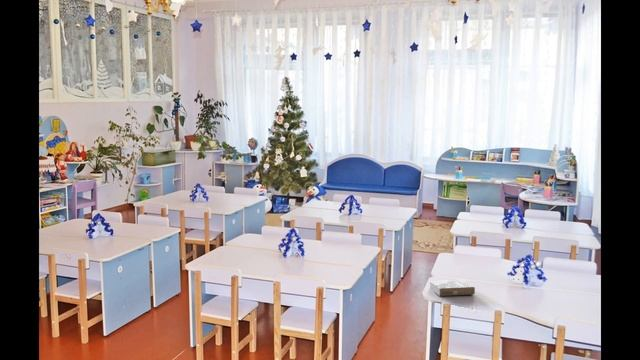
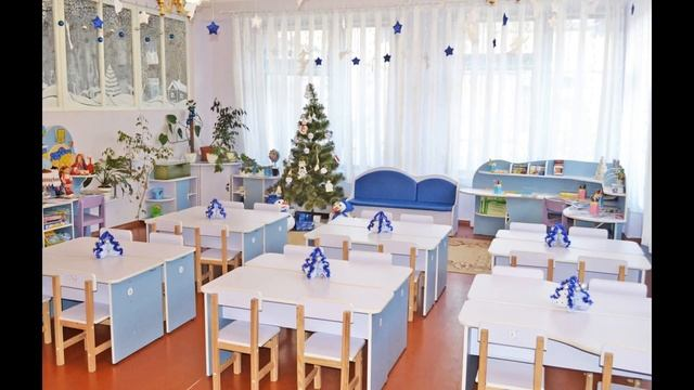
- book (451, 287)
